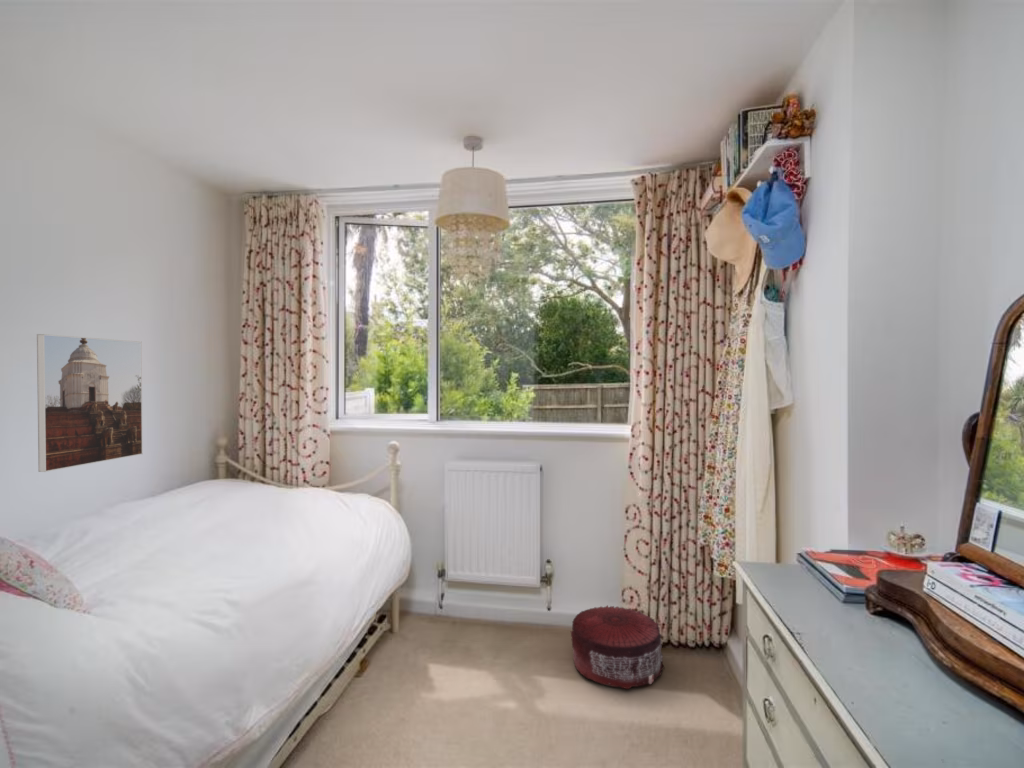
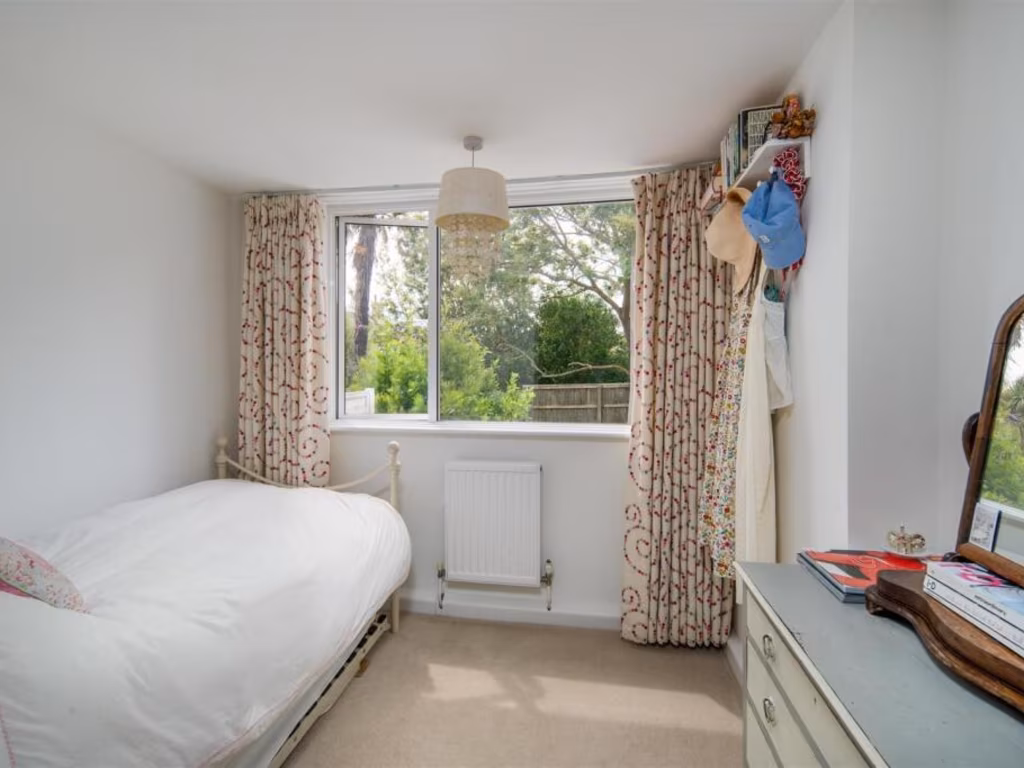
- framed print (95, 400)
- pouf (616, 641)
